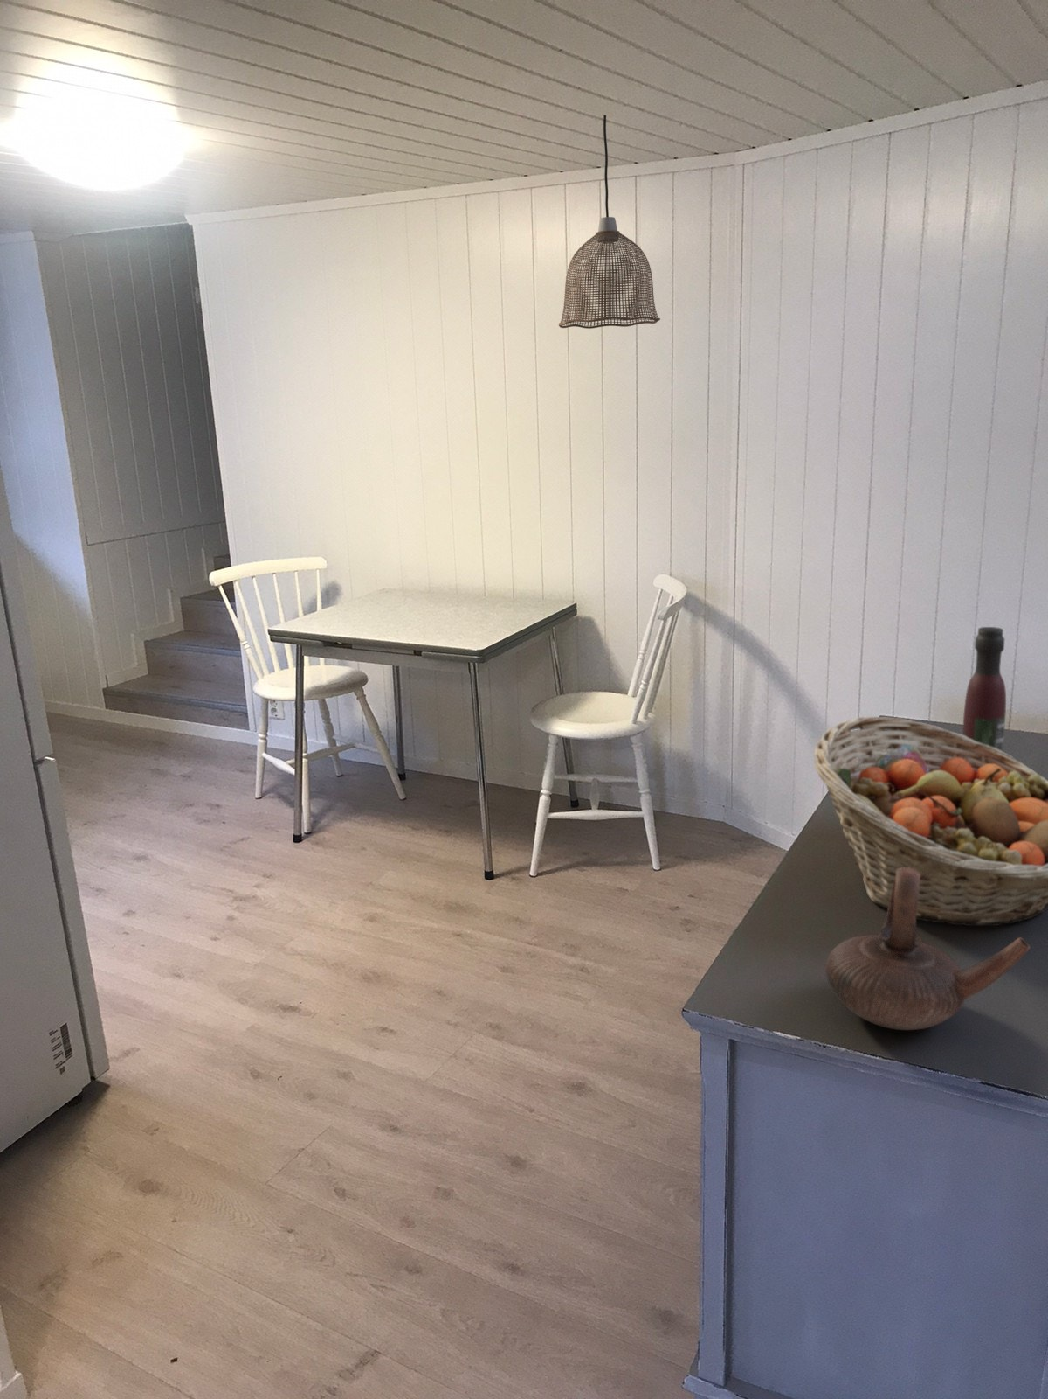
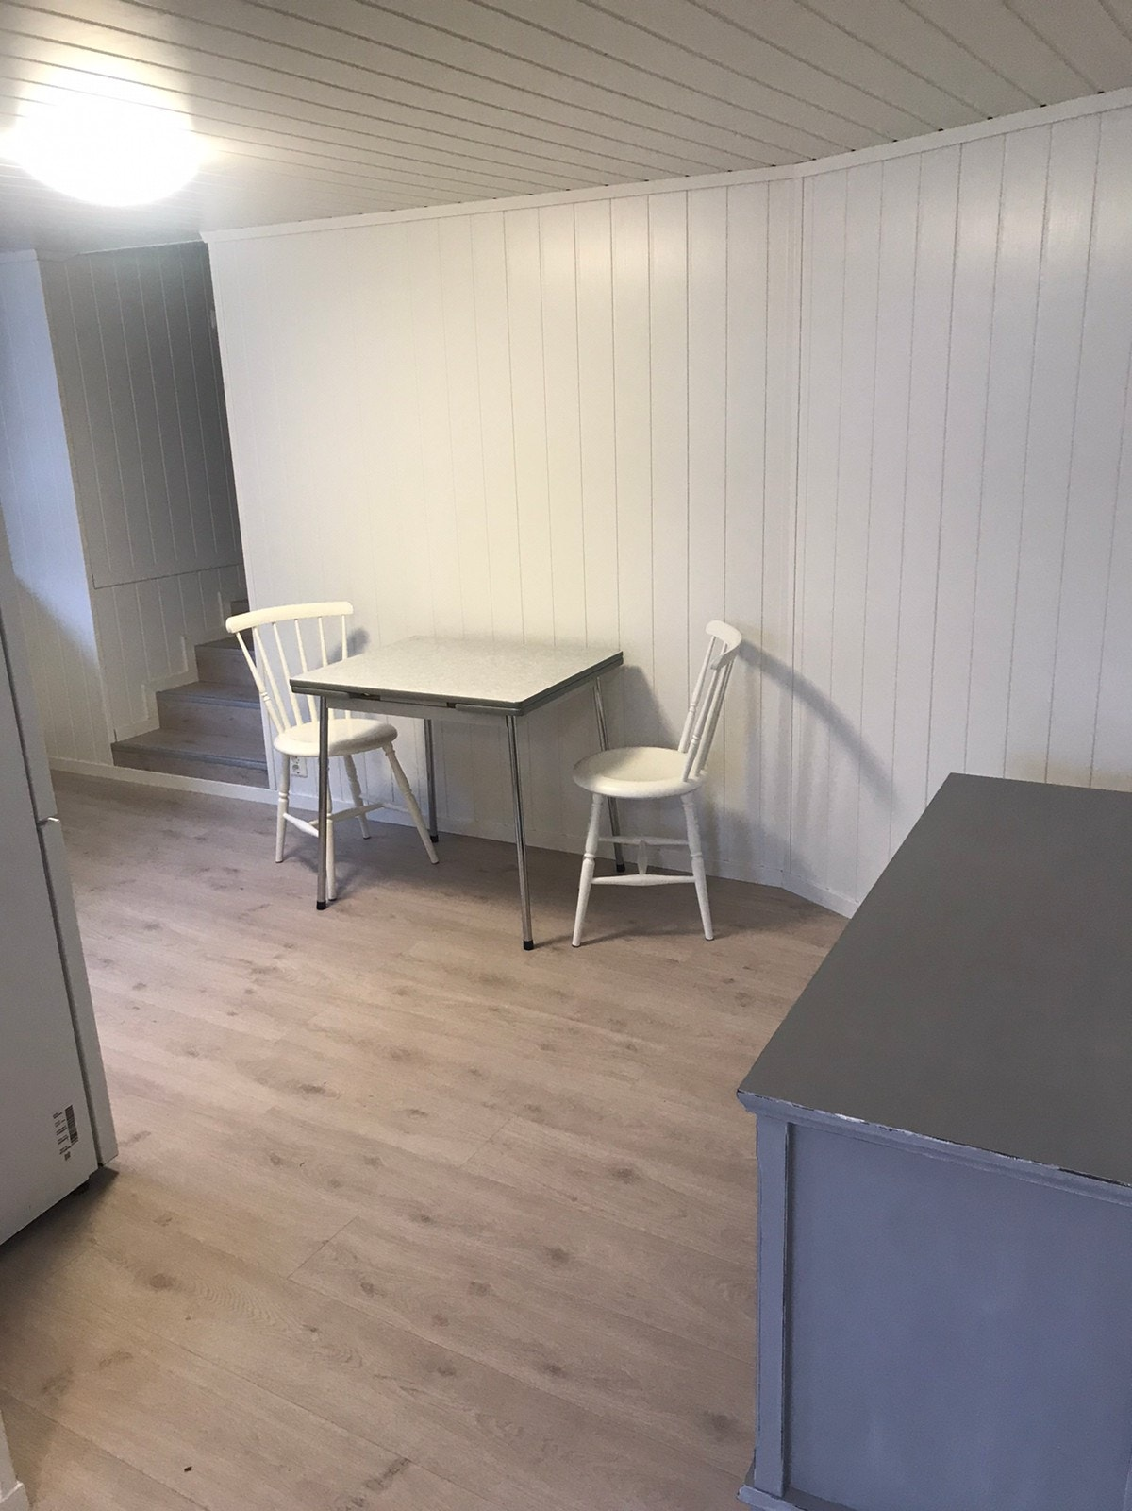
- wine bottle (984, 708)
- pendant lamp (607, 223)
- teapot (924, 947)
- fruit basket (948, 812)
